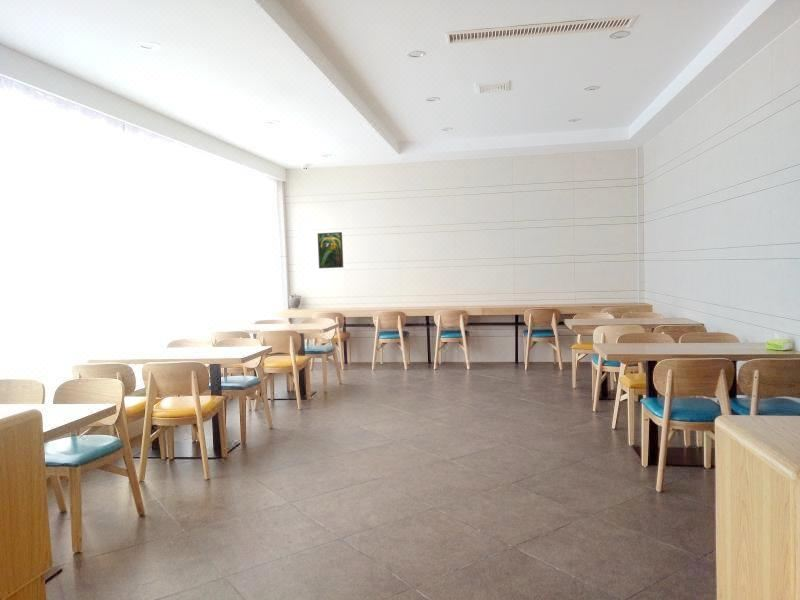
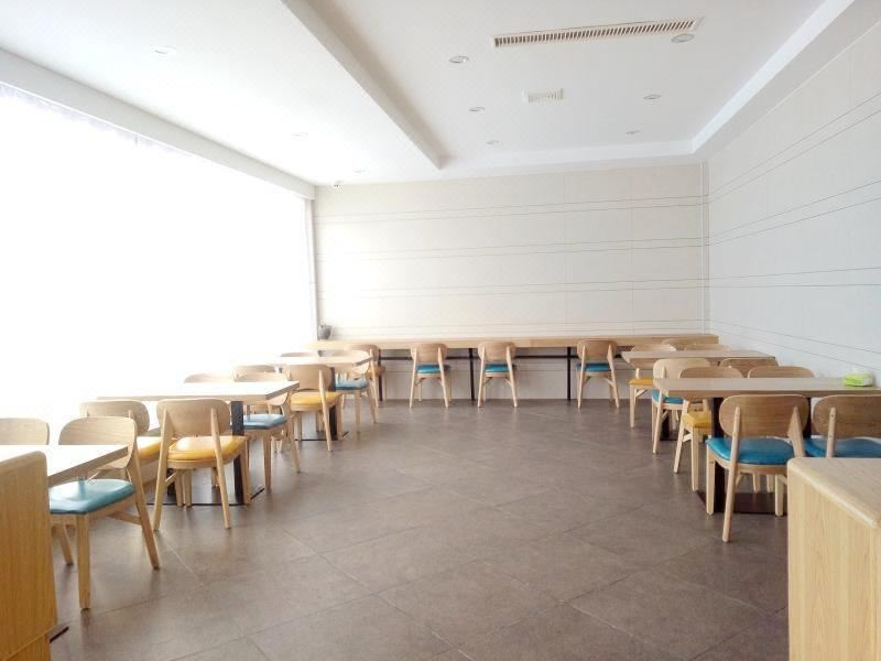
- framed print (330, 250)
